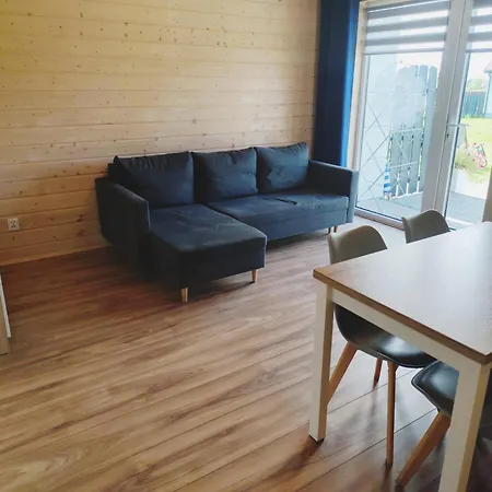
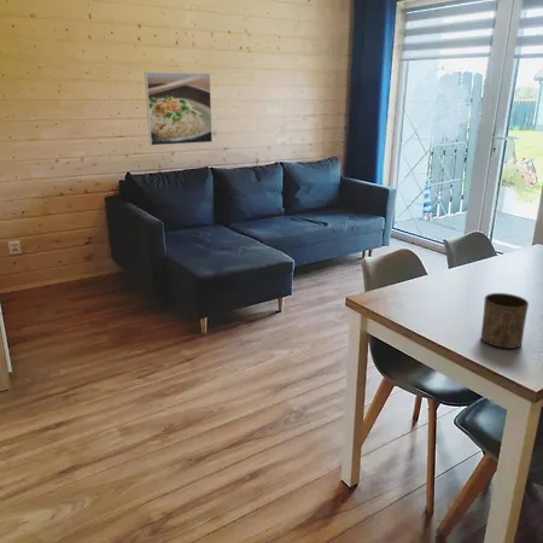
+ cup (503, 320)
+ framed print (180, 109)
